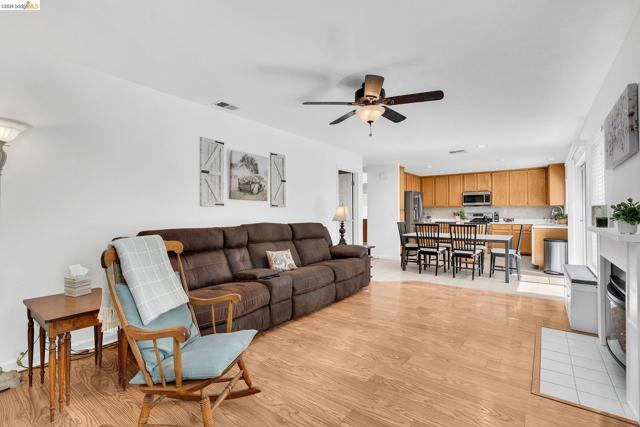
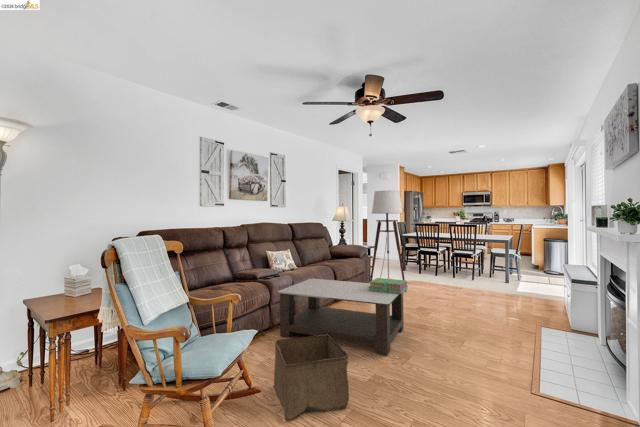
+ coffee table (343, 310)
+ storage bin (309, 372)
+ stack of books (388, 285)
+ floor lamp (377, 242)
